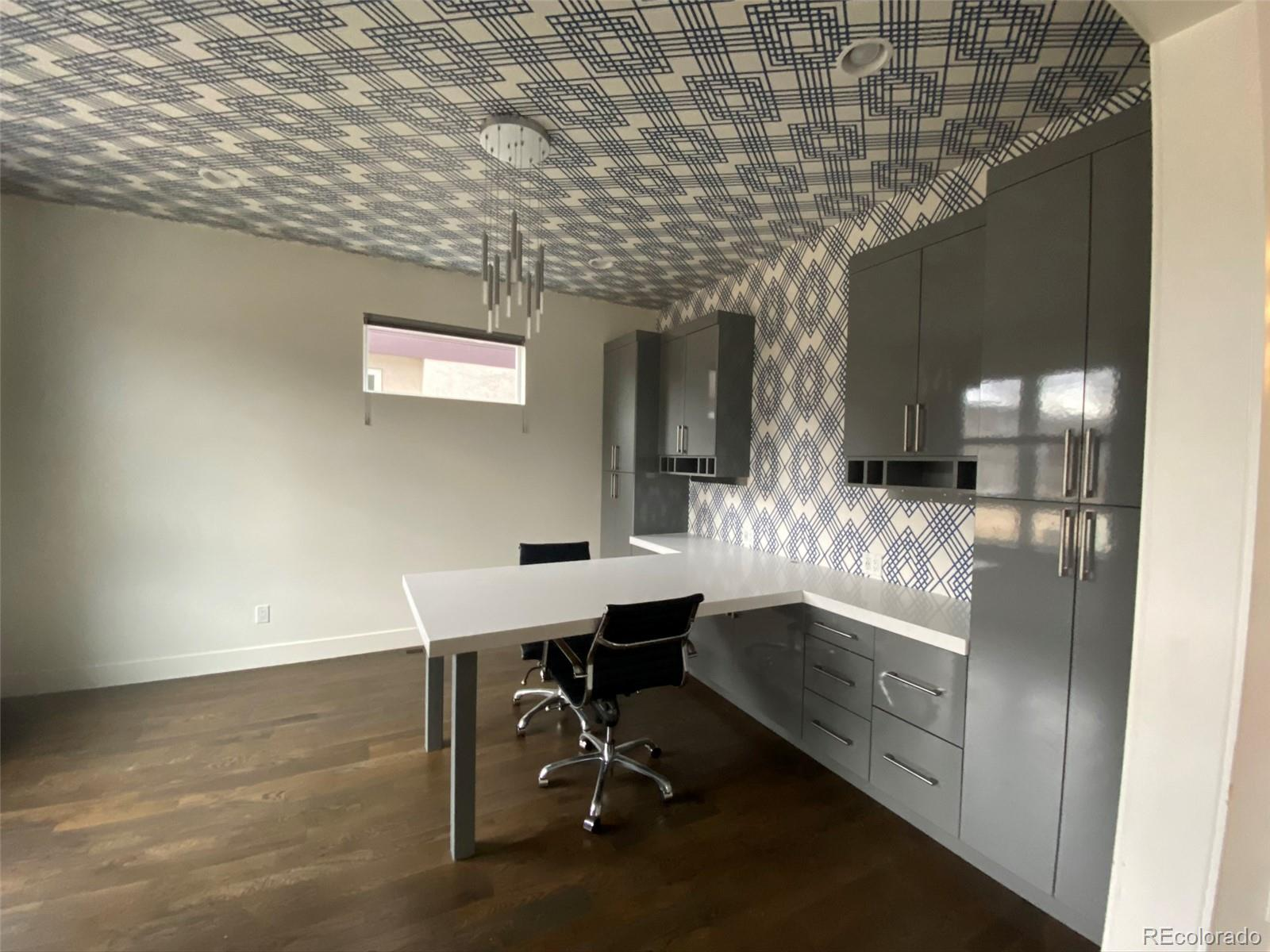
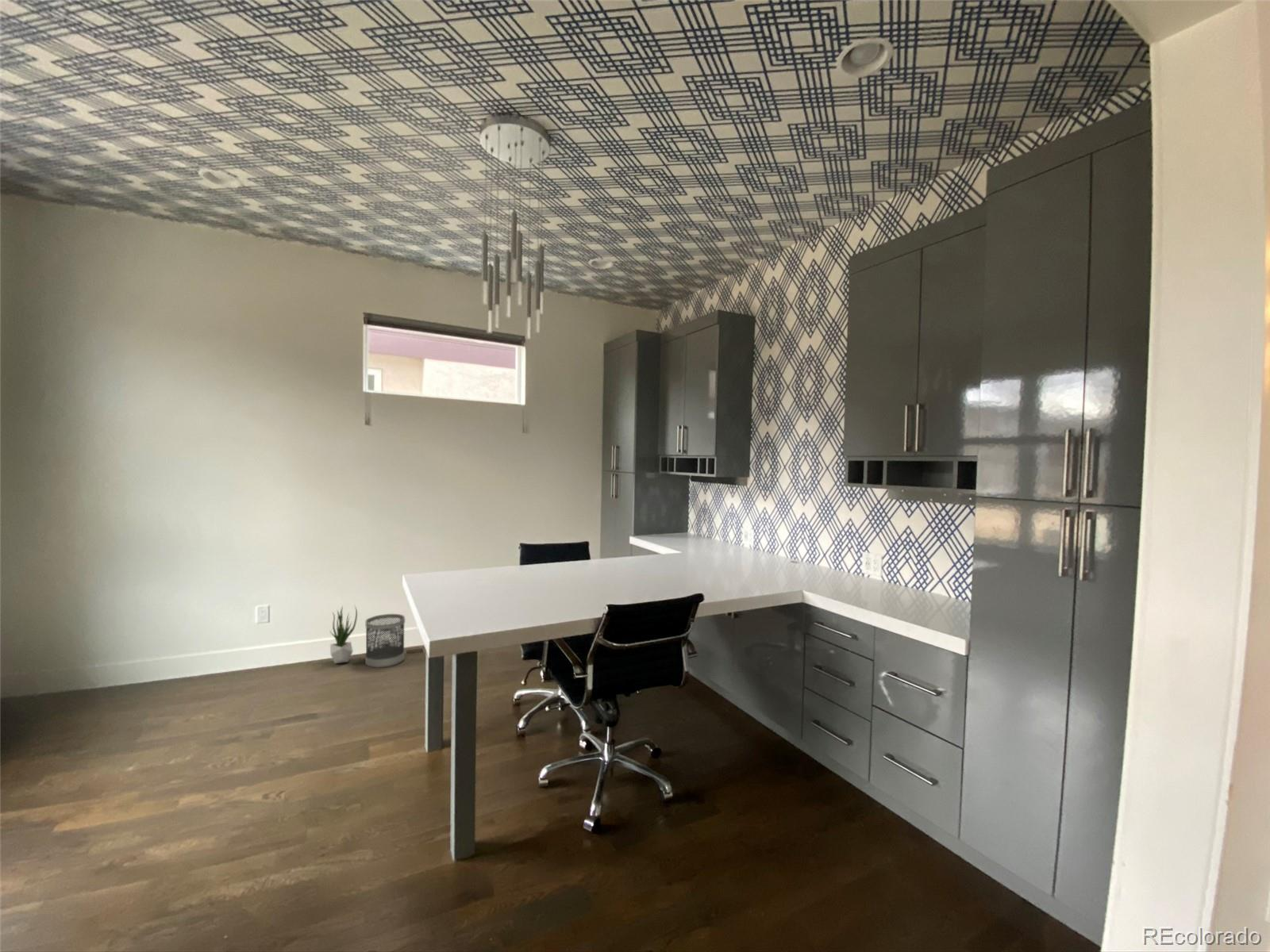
+ wastebasket (385, 639)
+ potted plant (343, 634)
